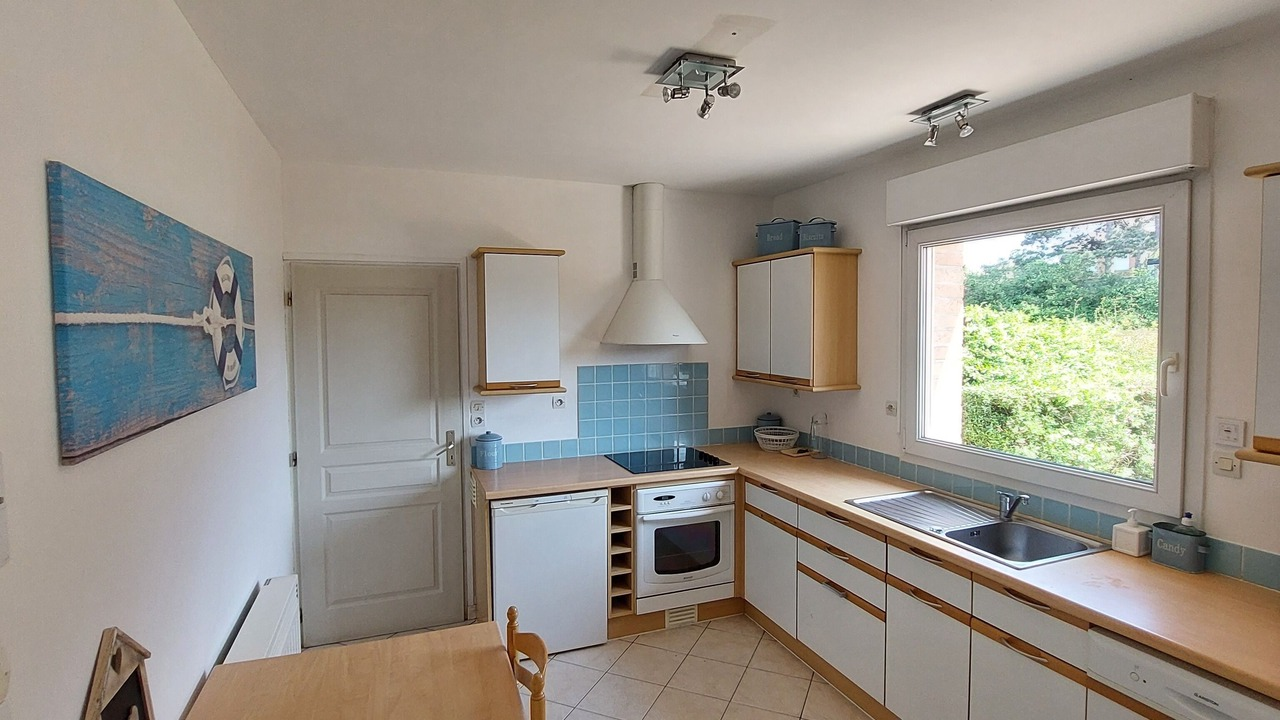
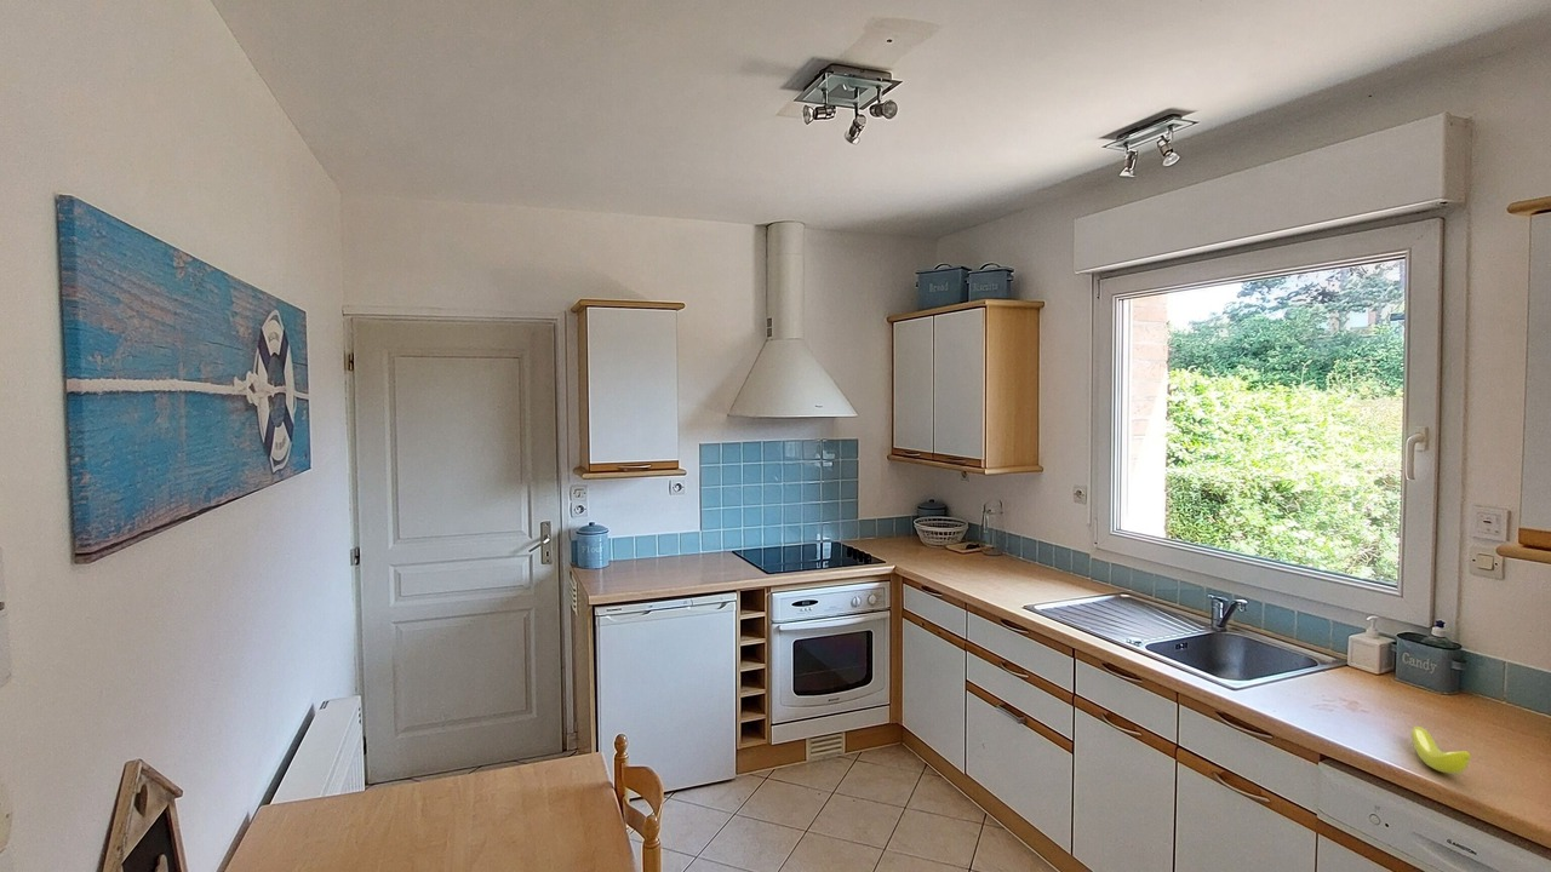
+ banana (1435, 747)
